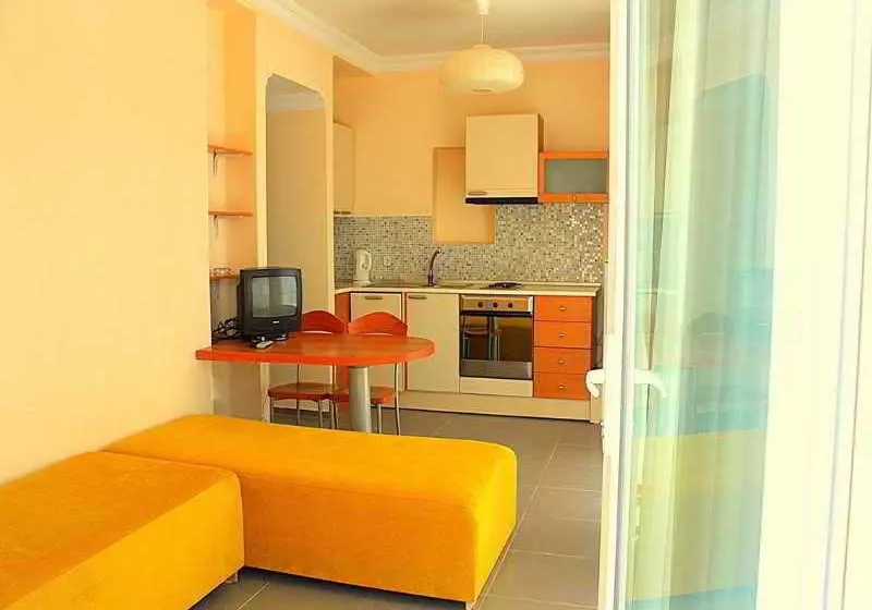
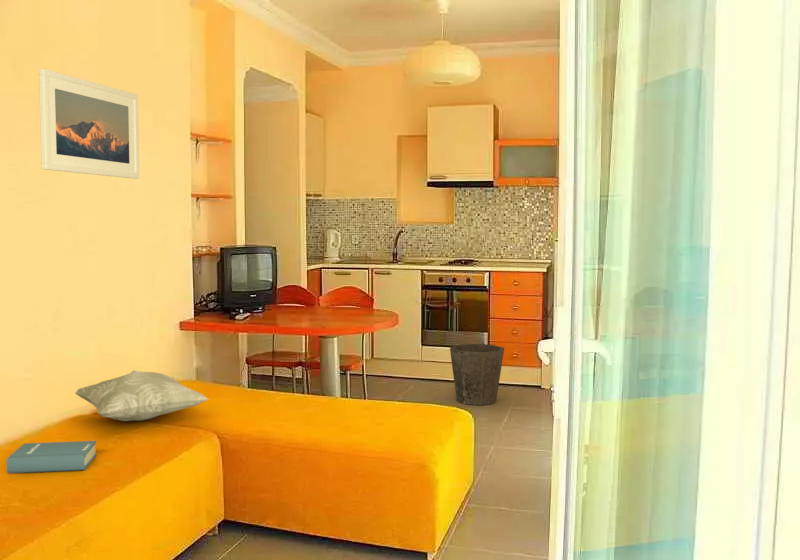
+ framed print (93, 128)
+ decorative pillow (141, 395)
+ hardback book (53, 456)
+ waste bin (476, 374)
